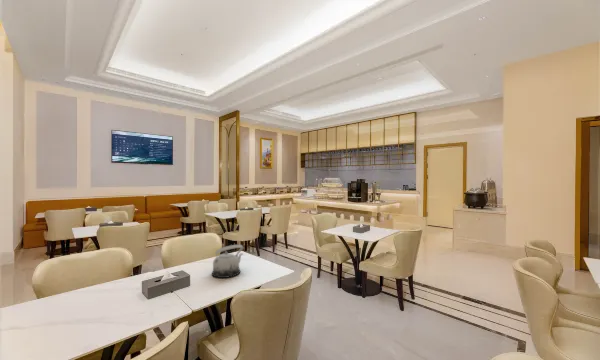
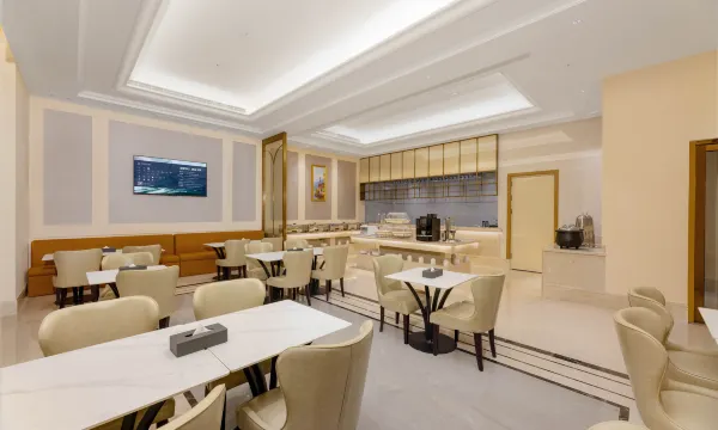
- teapot (228, 258)
